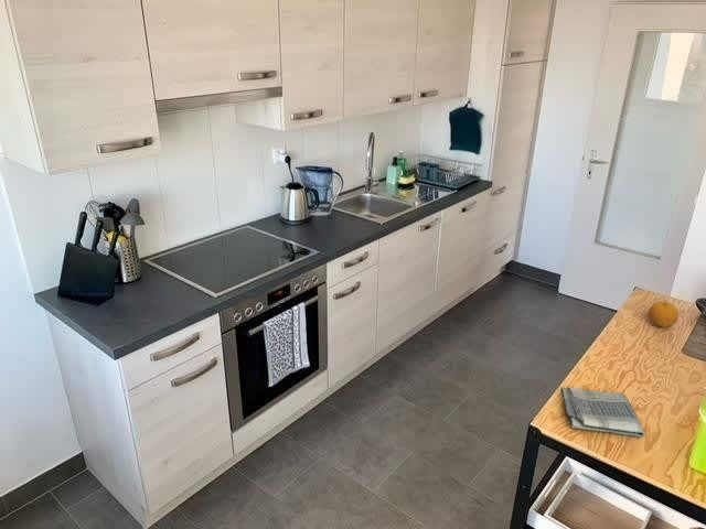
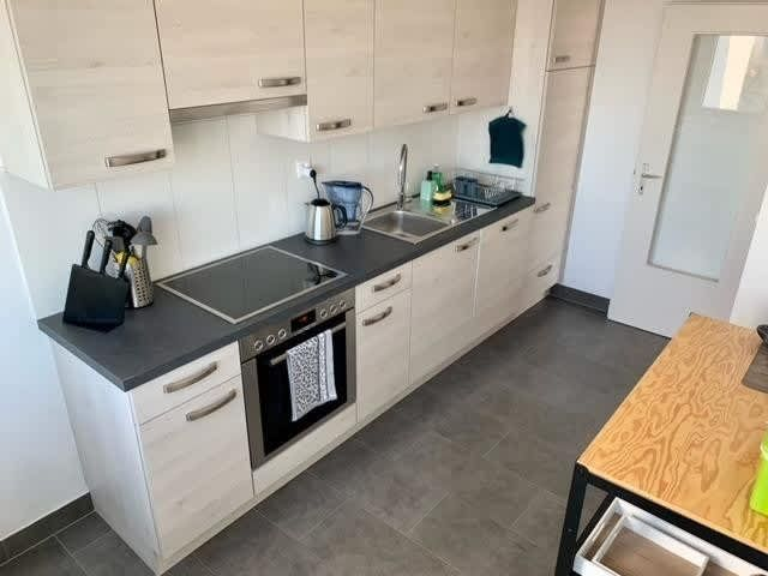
- fruit (663, 311)
- dish towel (599, 408)
